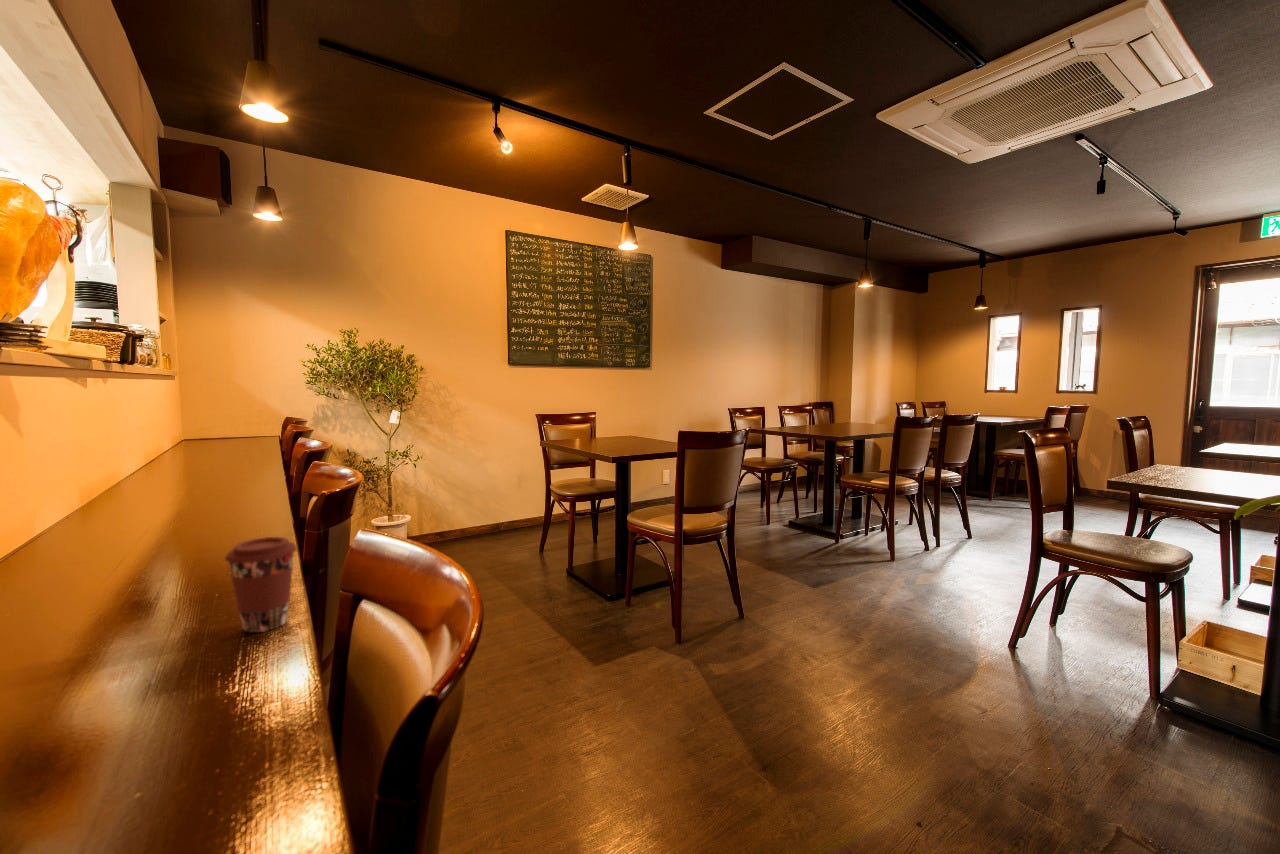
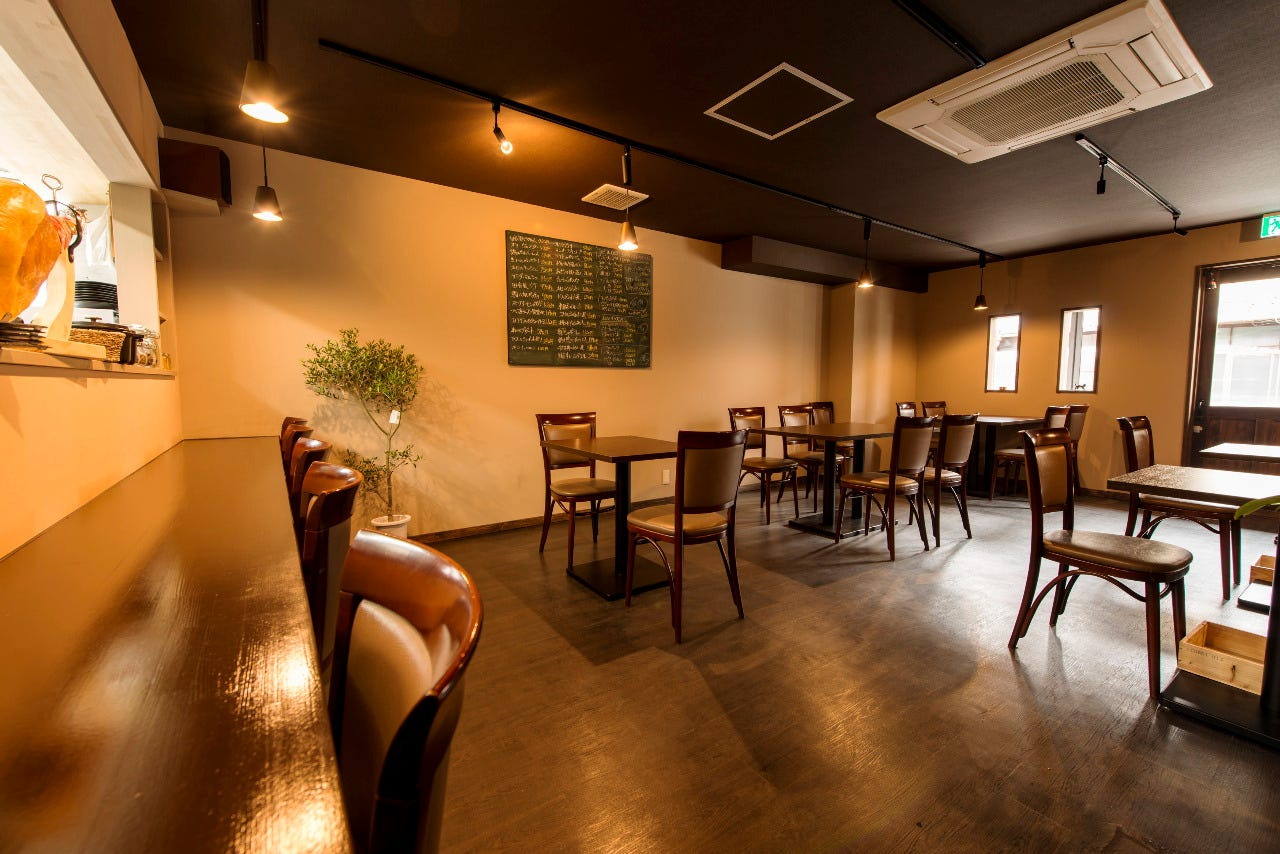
- coffee cup (263, 584)
